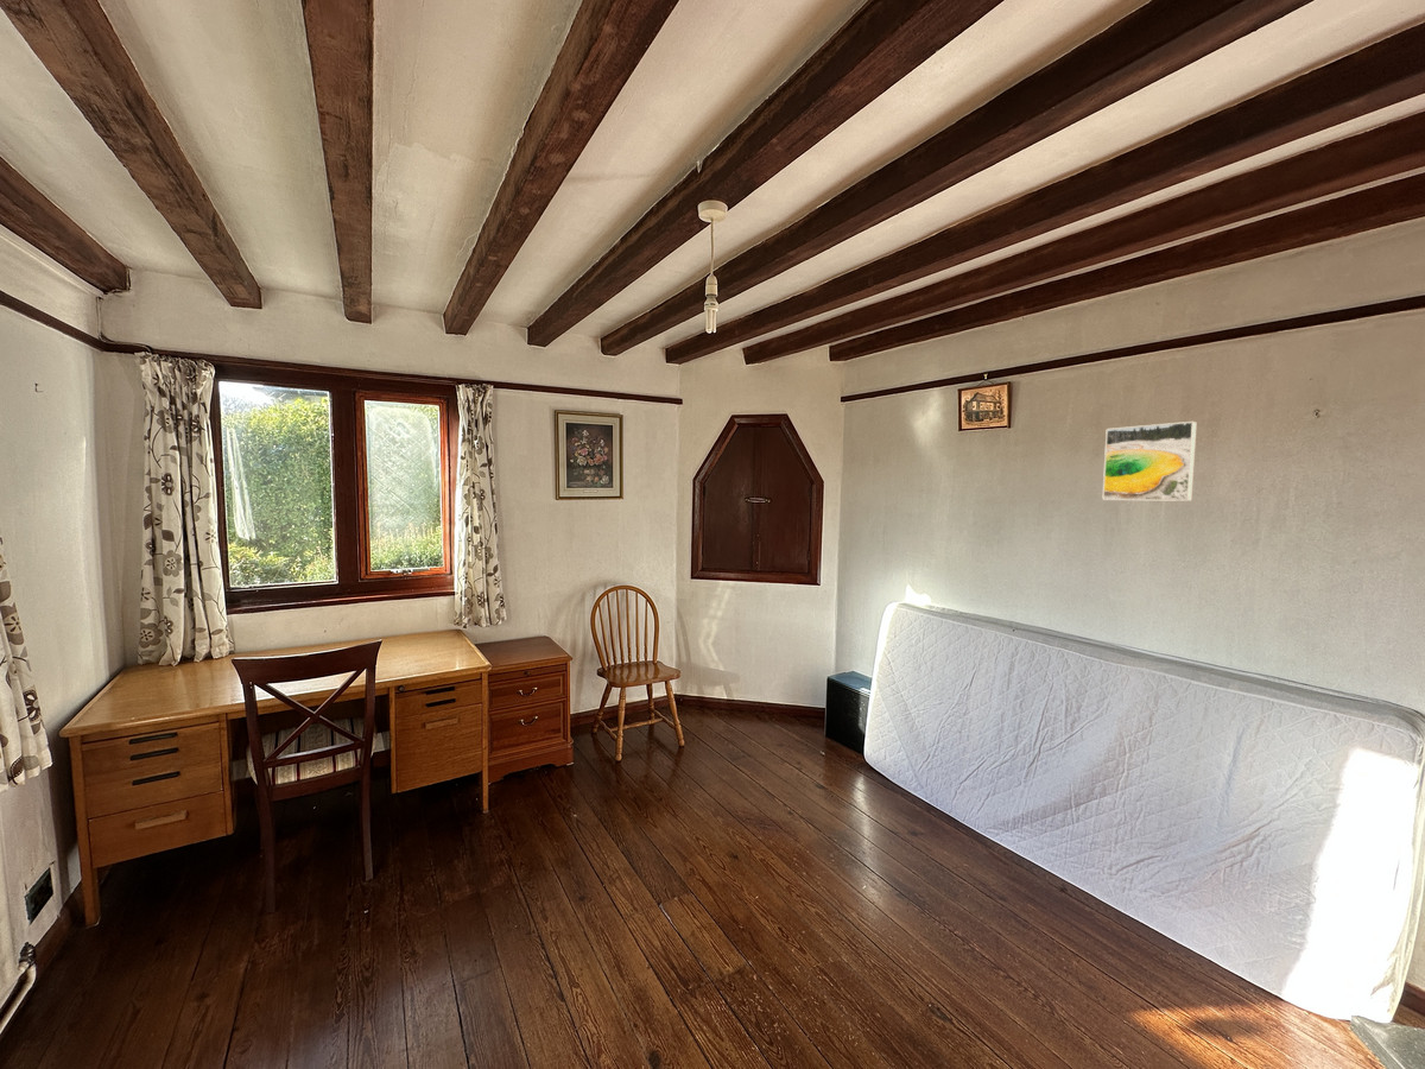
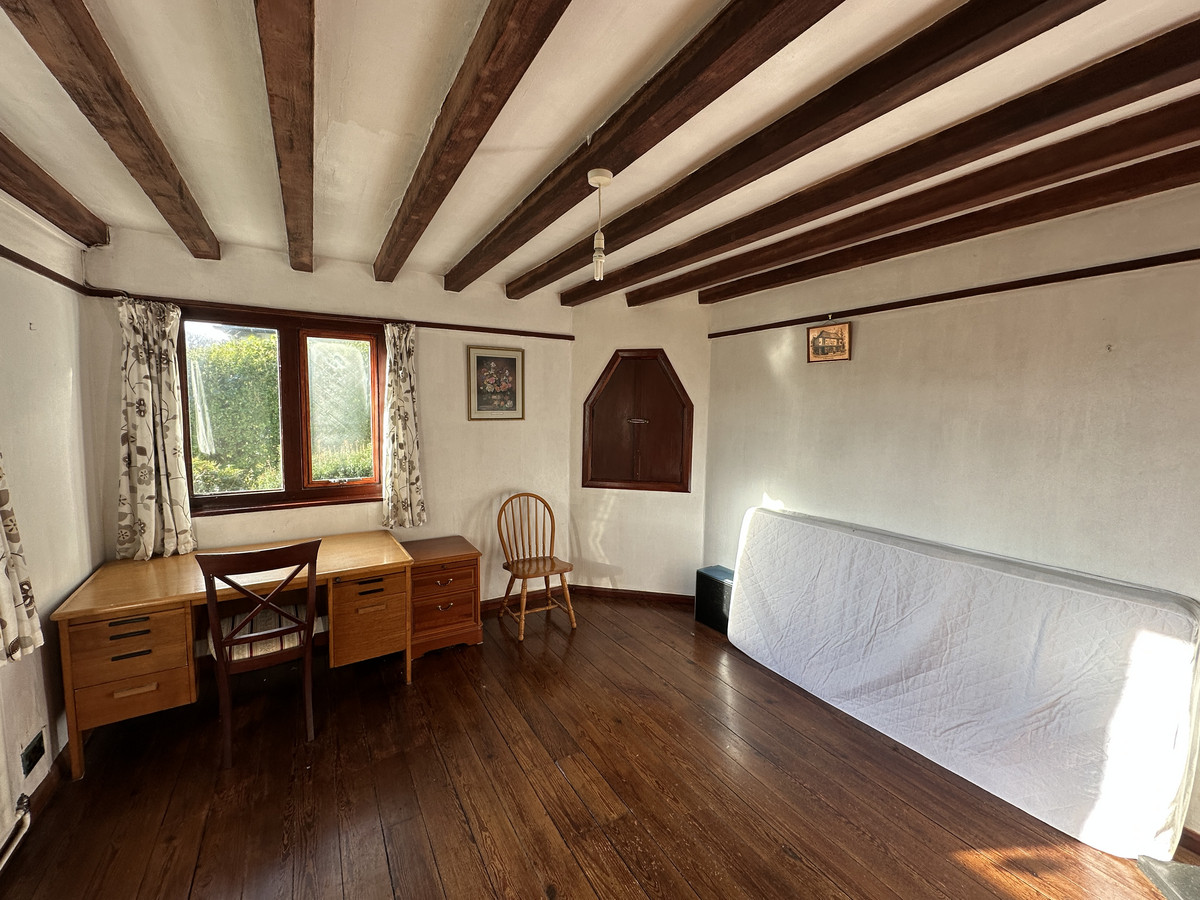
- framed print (1146, 462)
